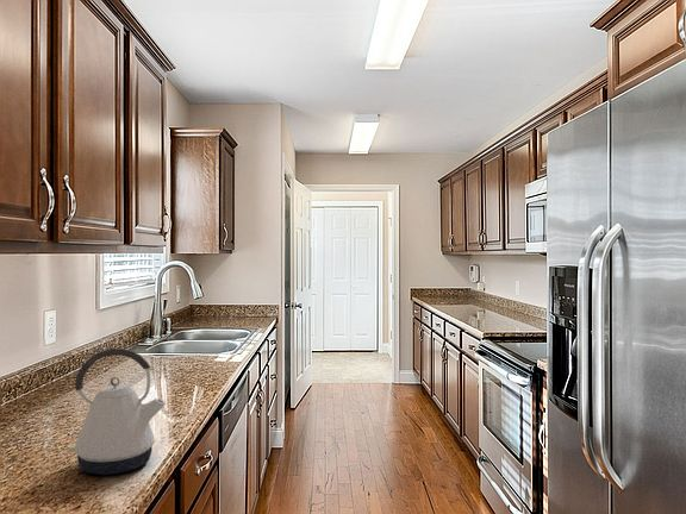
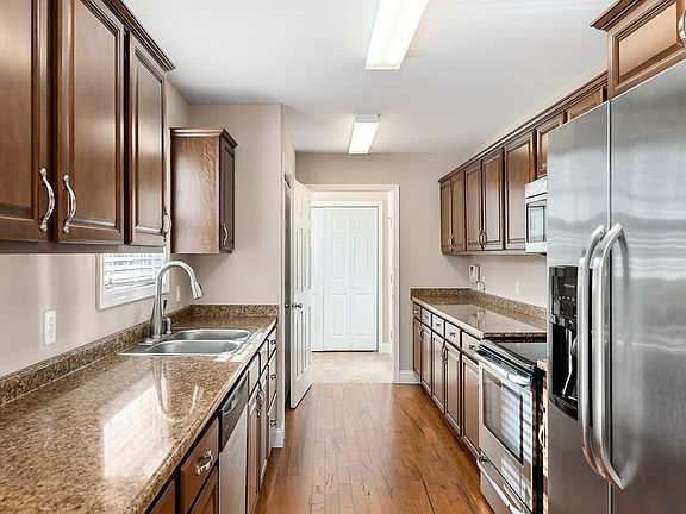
- kettle (118, 406)
